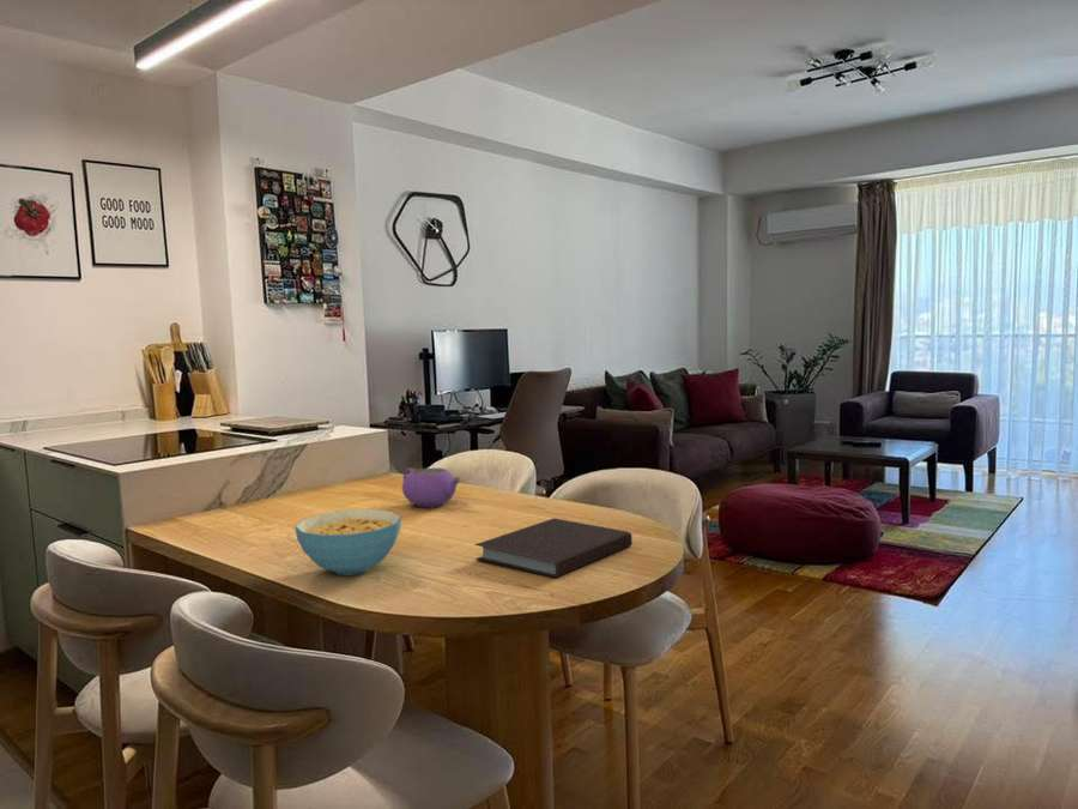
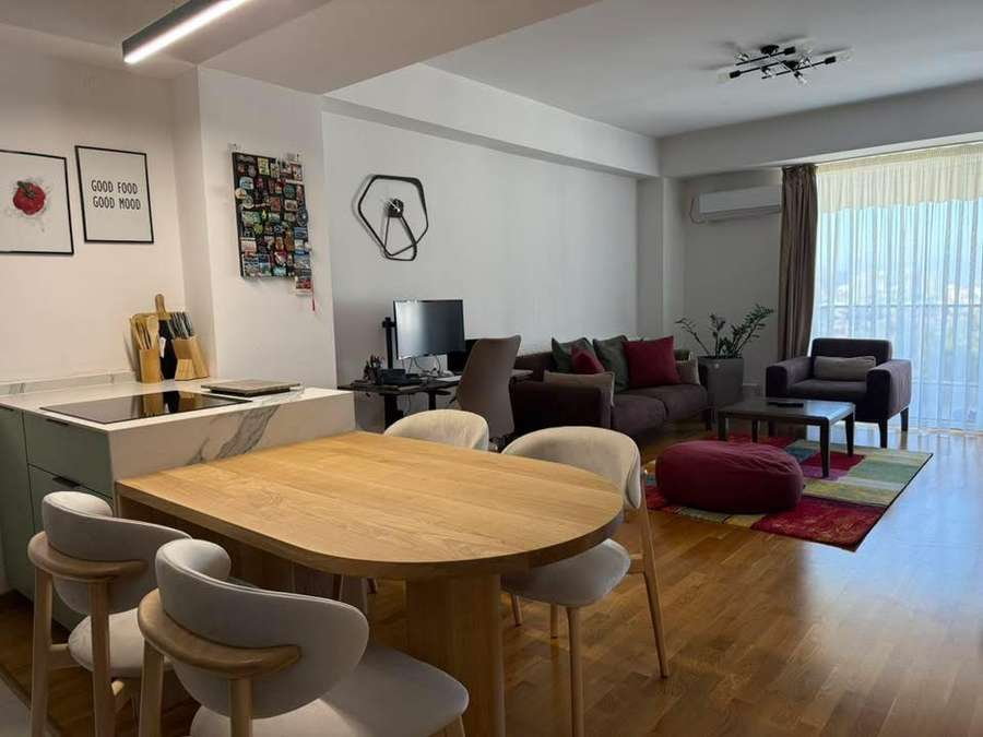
- teapot (430, 488)
- cereal bowl (350, 545)
- notebook (555, 545)
